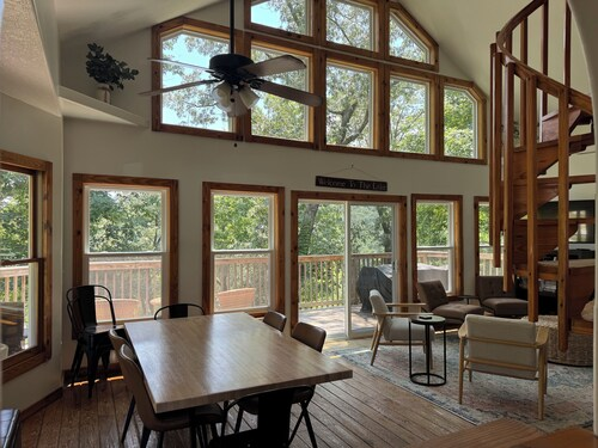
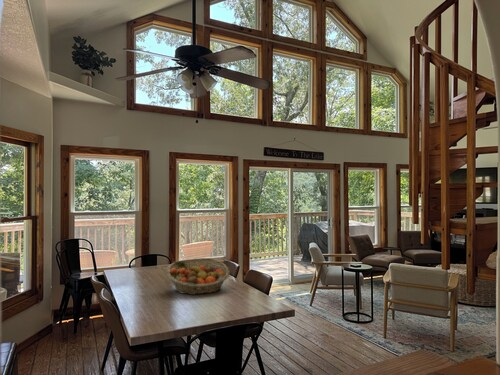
+ fruit basket (198, 275)
